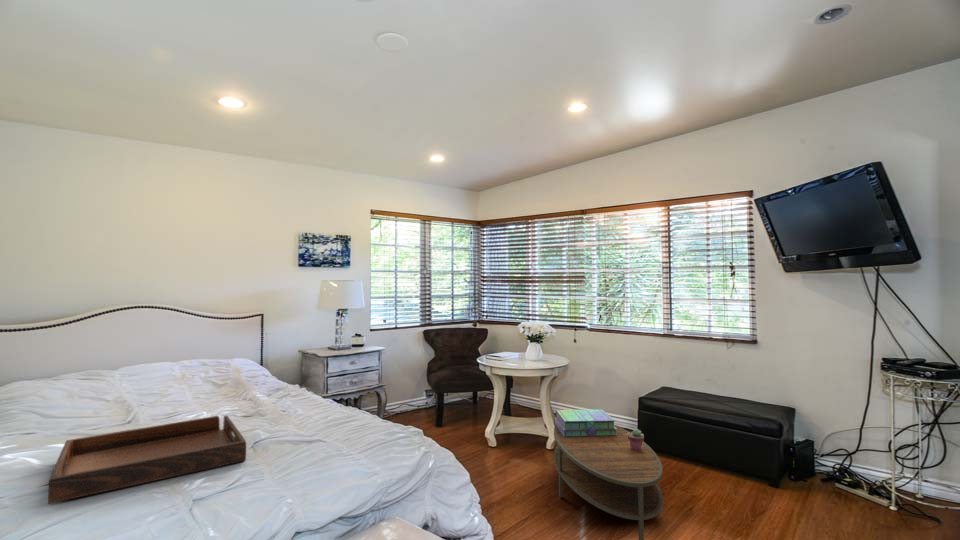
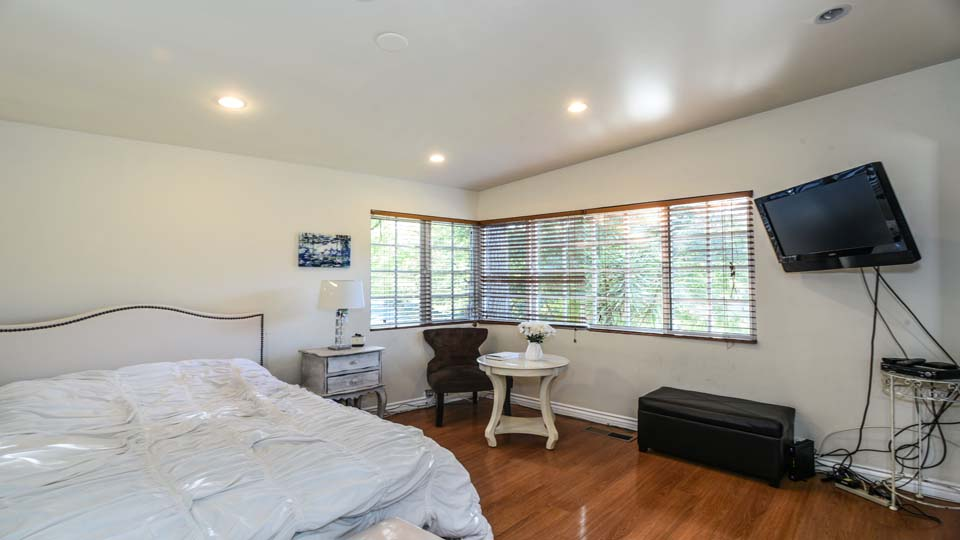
- coffee table (602, 469)
- serving tray (155, 450)
- potted succulent (635, 438)
- stack of books (584, 421)
